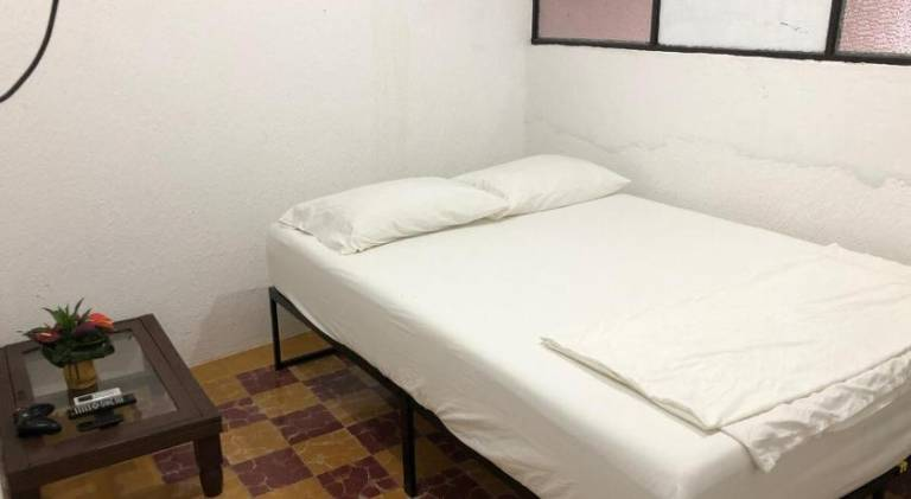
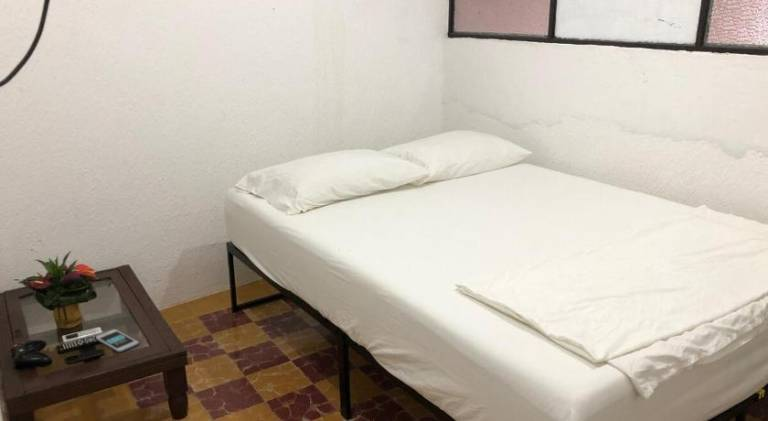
+ smartphone (117, 340)
